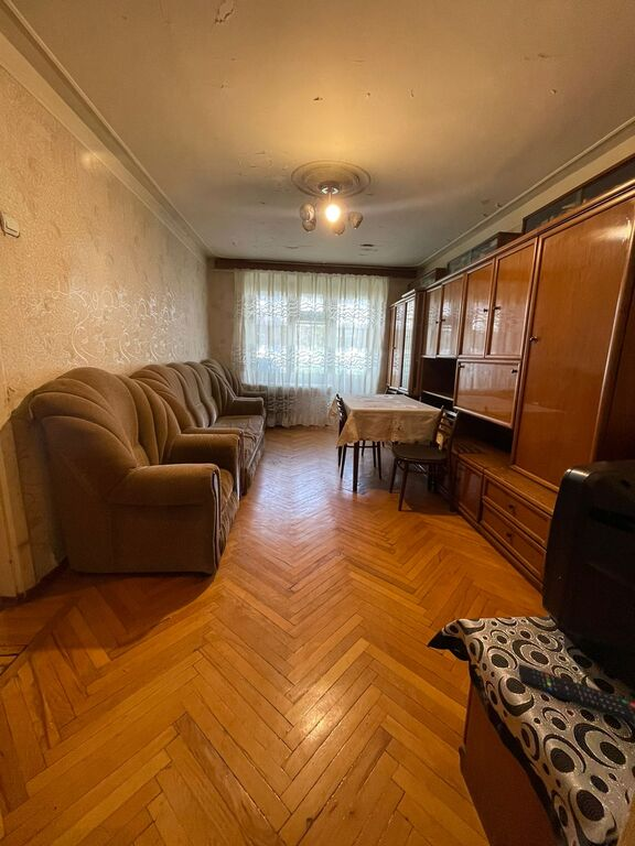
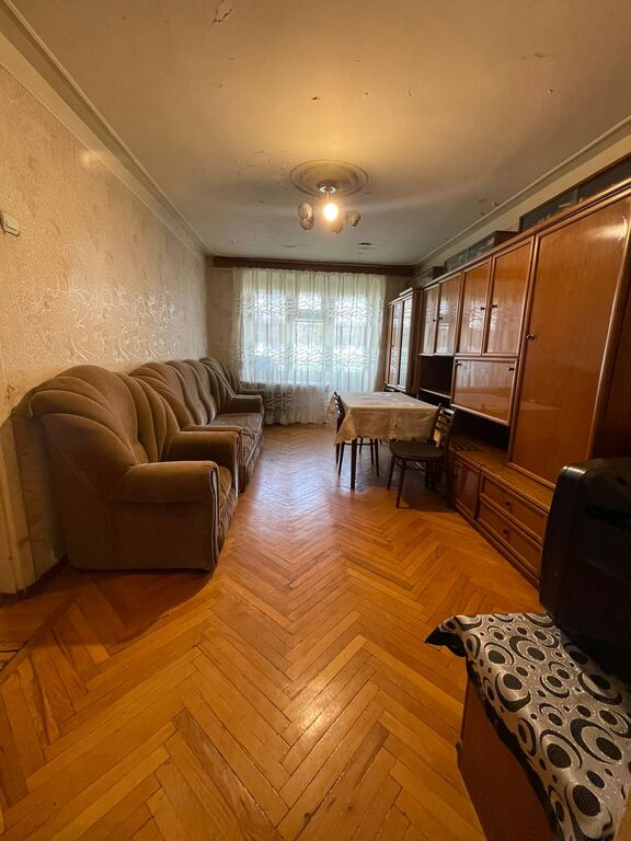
- remote control (579, 694)
